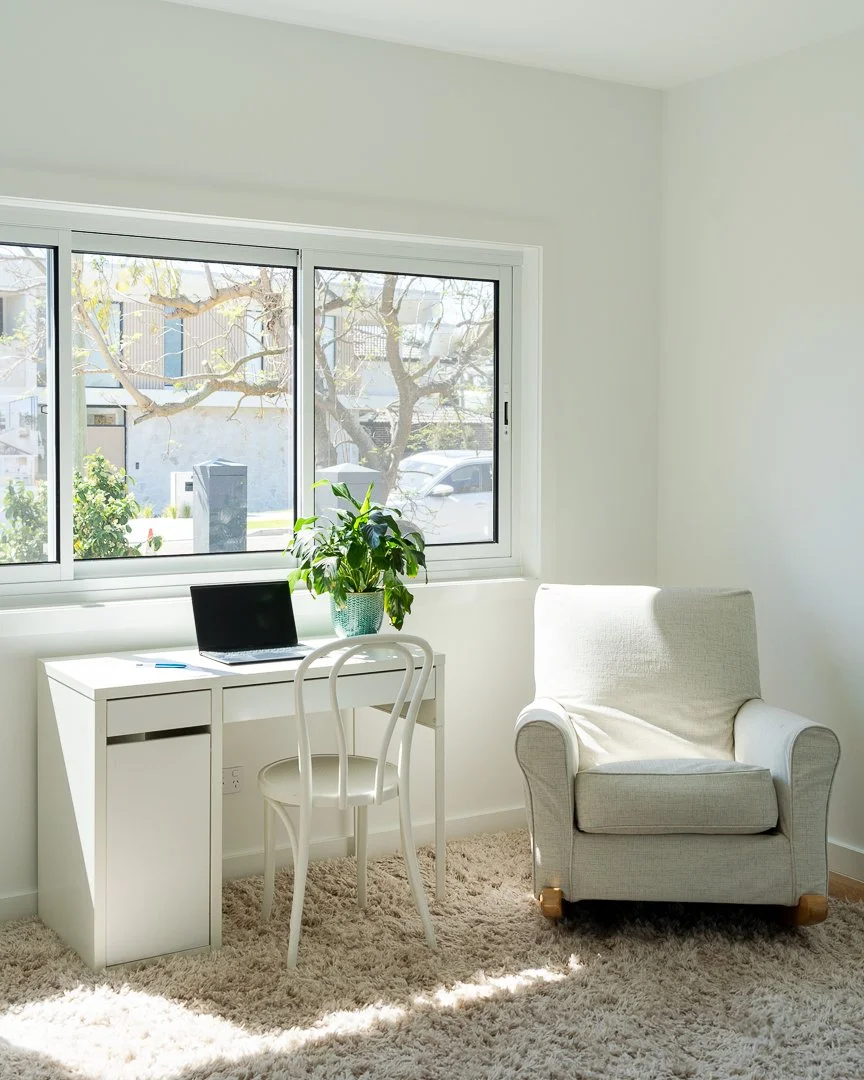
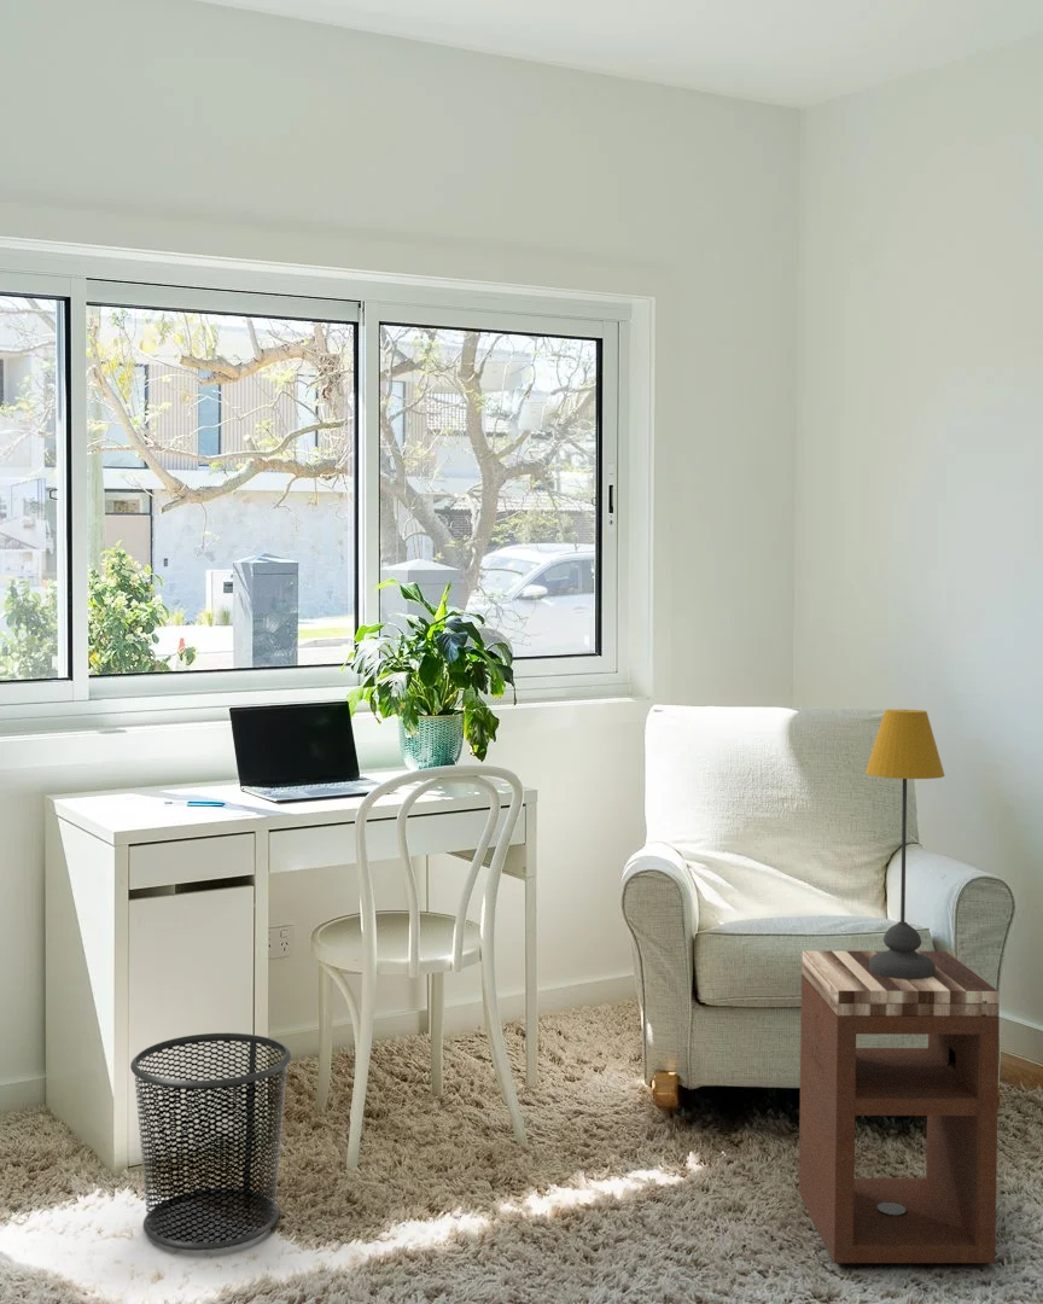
+ nightstand (893, 1098)
+ table lamp (903, 839)
+ waste bin (211, 1139)
